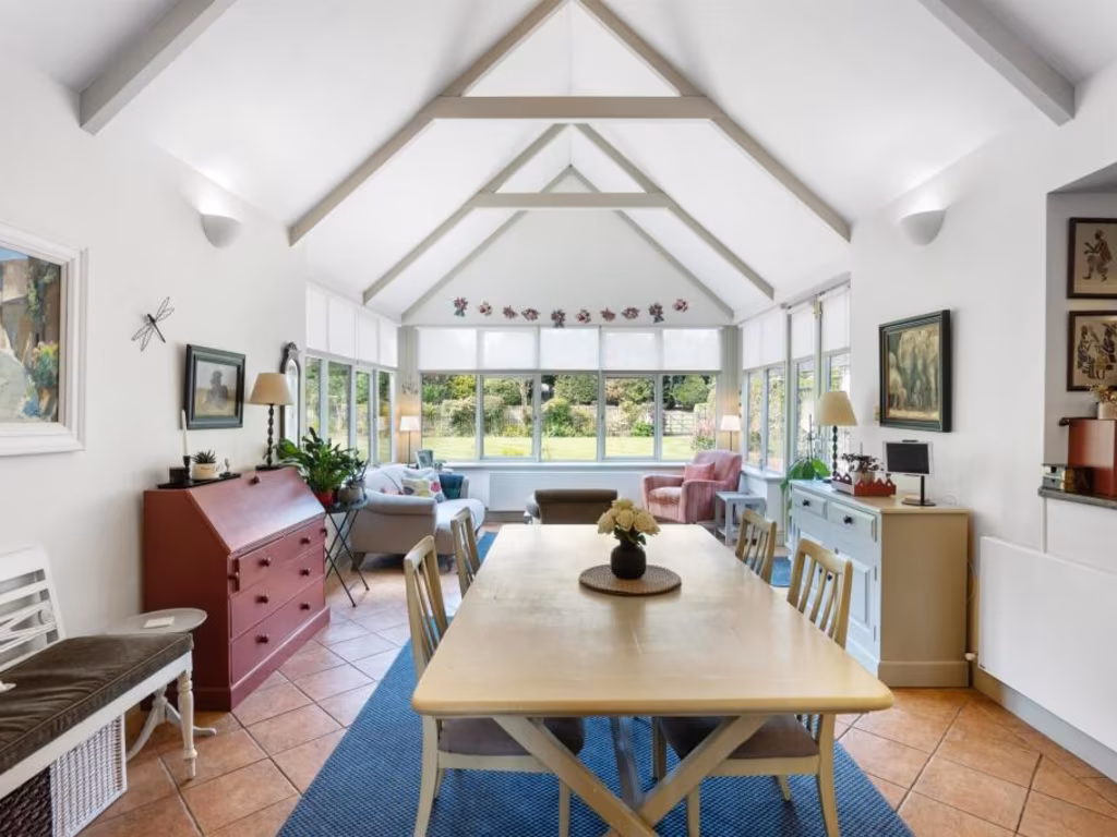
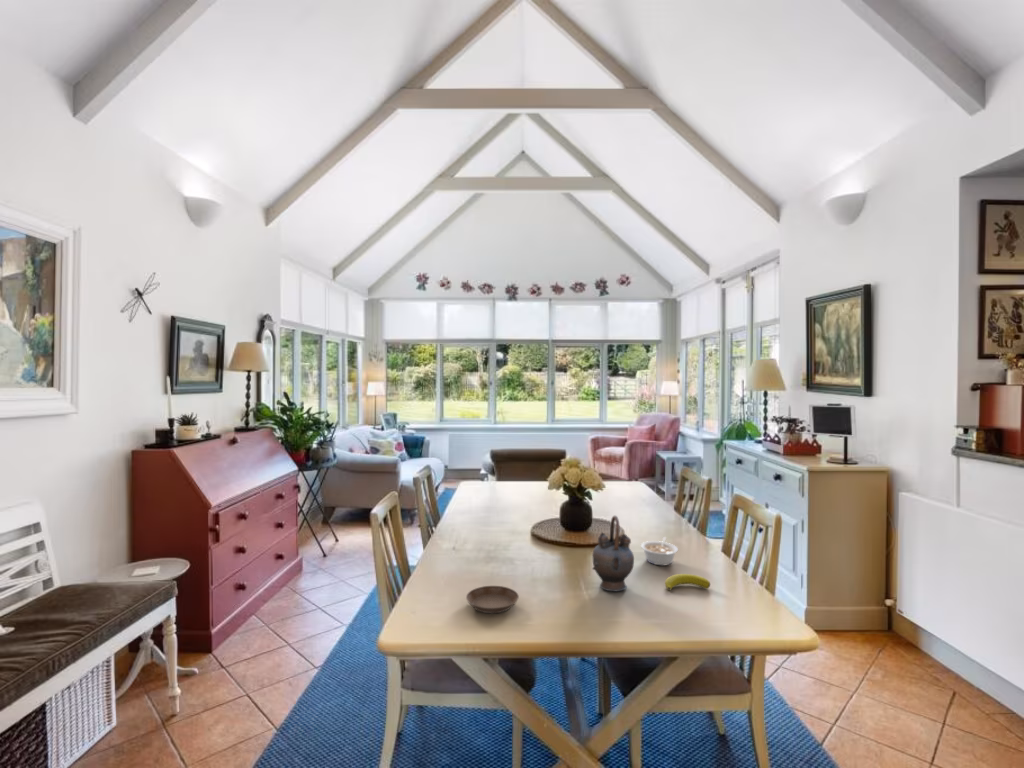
+ saucer (492, 600)
+ legume (658, 552)
+ banana (685, 581)
+ teapot (613, 553)
